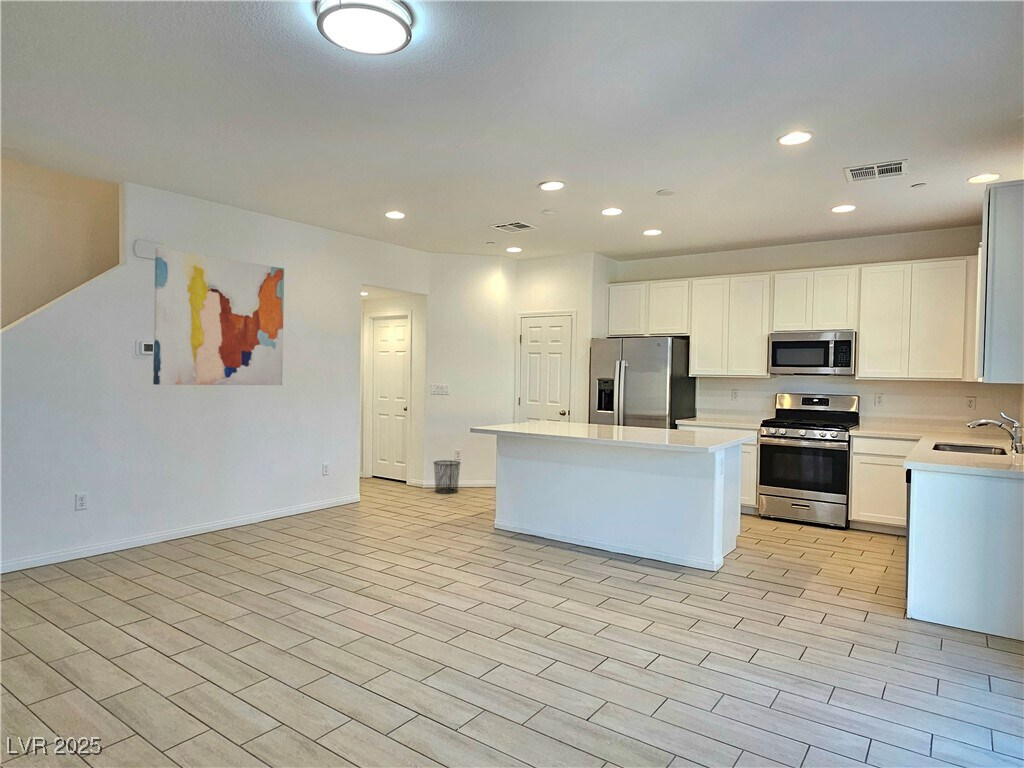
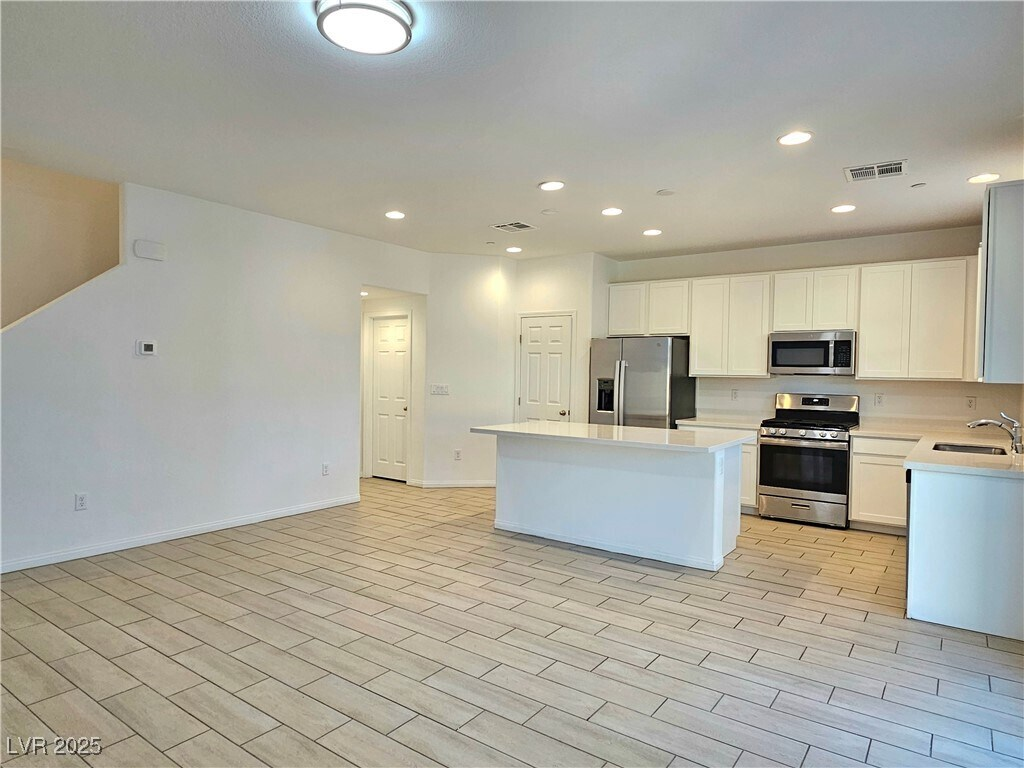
- wall art (223, 322)
- waste bin (446, 476)
